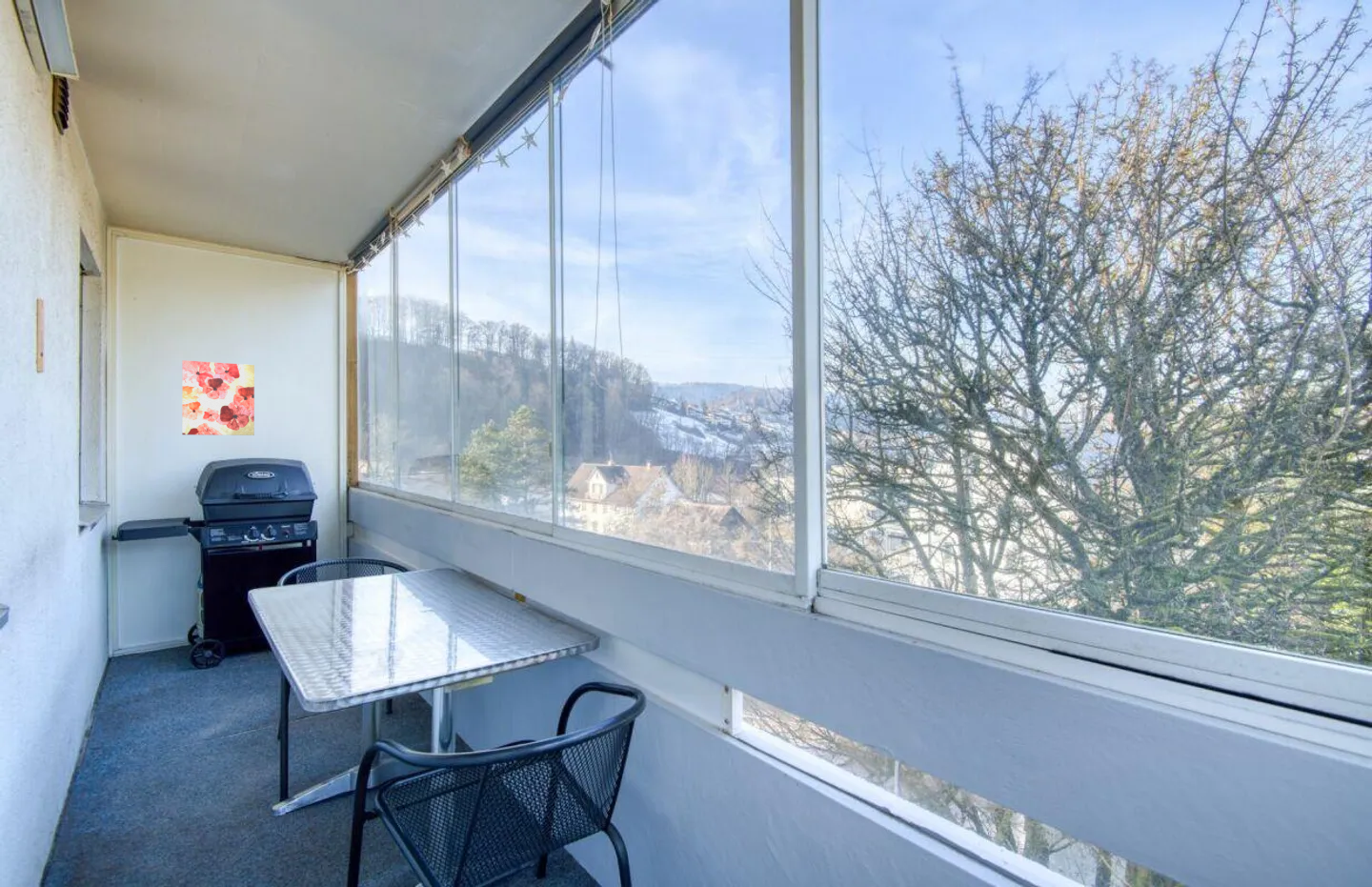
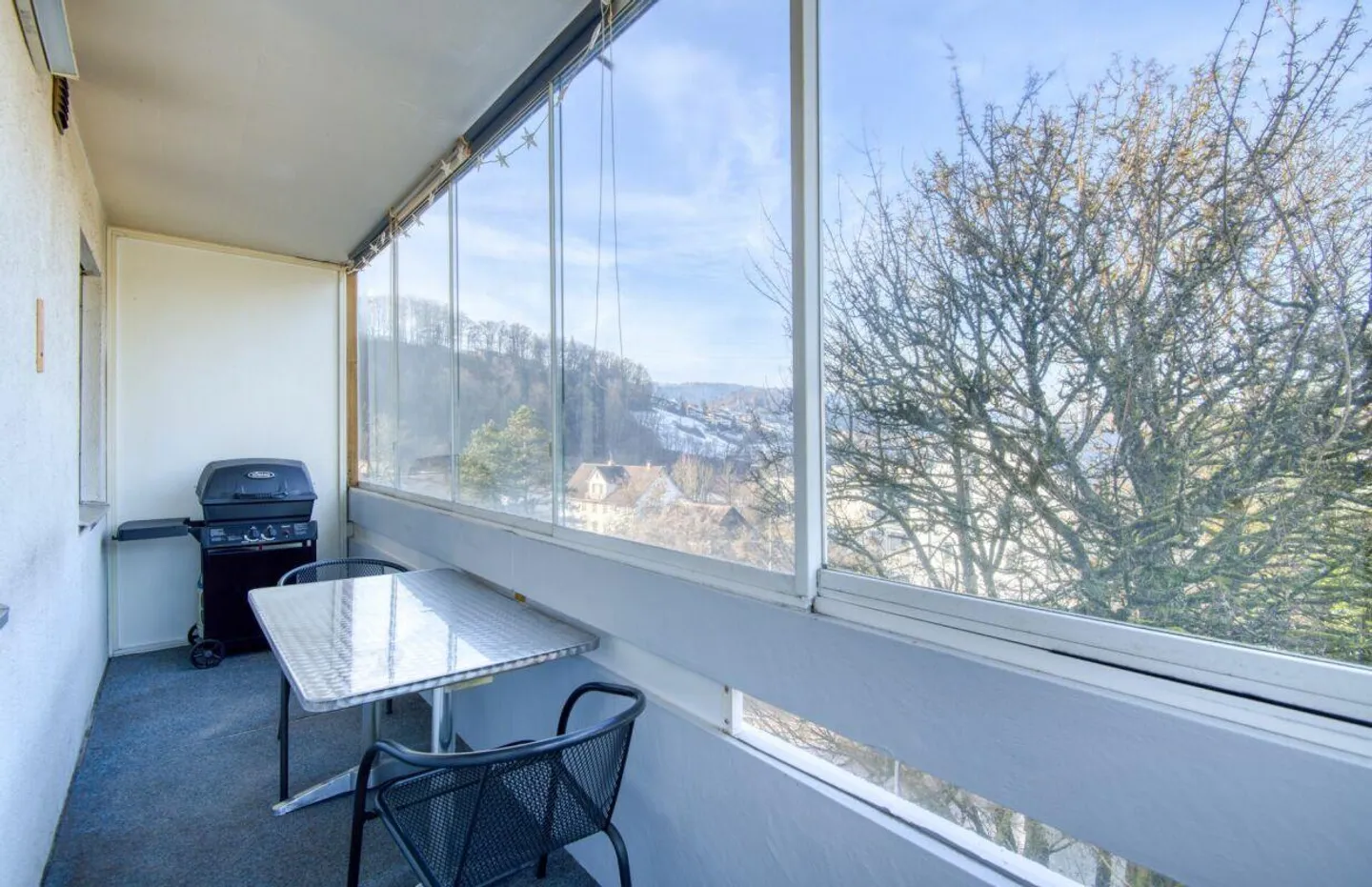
- wall art (219, 398)
